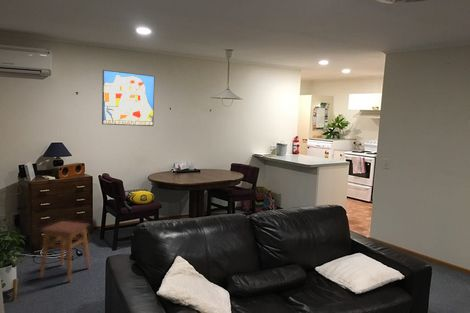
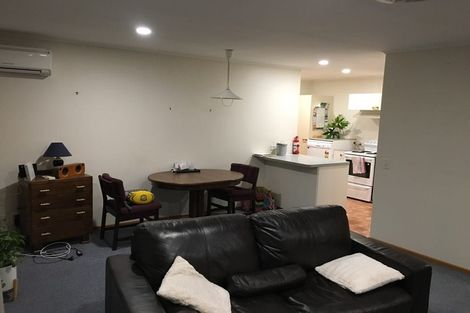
- wall art (129, 99)
- stool (66, 249)
